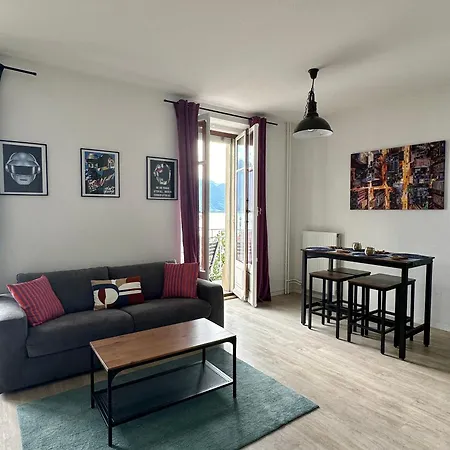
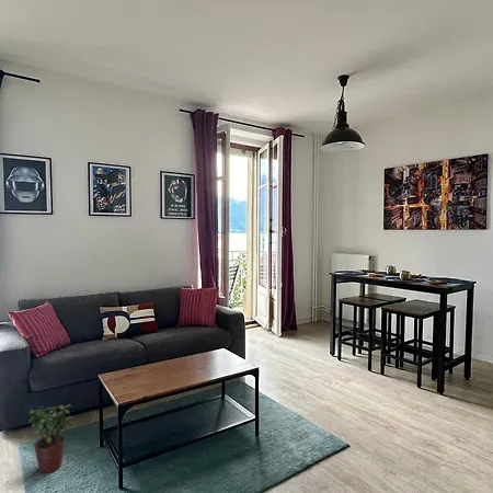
+ potted plant (46, 436)
